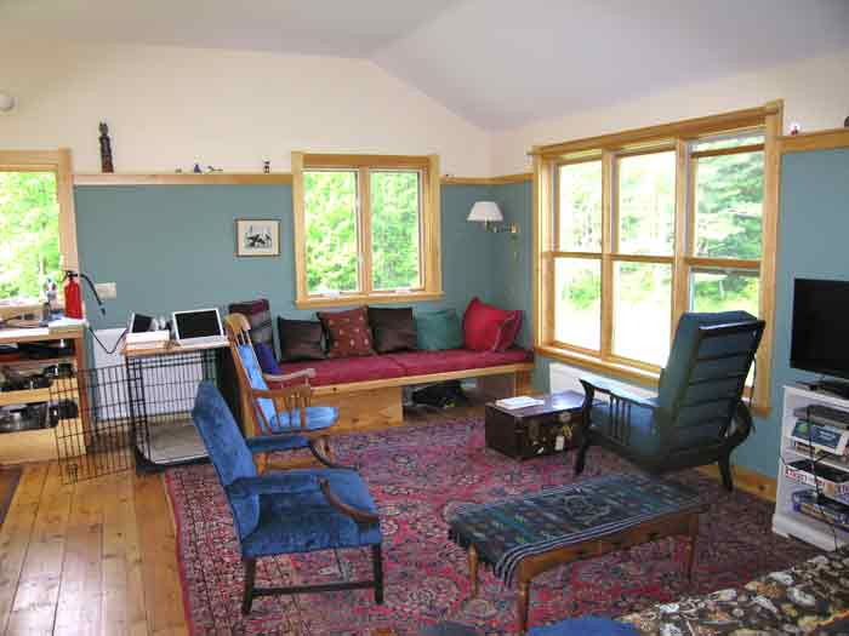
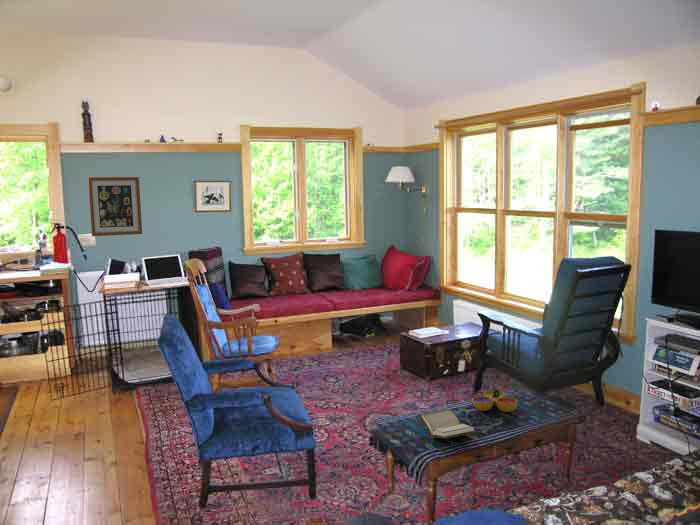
+ wall art (115, 206)
+ decorative bowl (497, 399)
+ book (447, 426)
